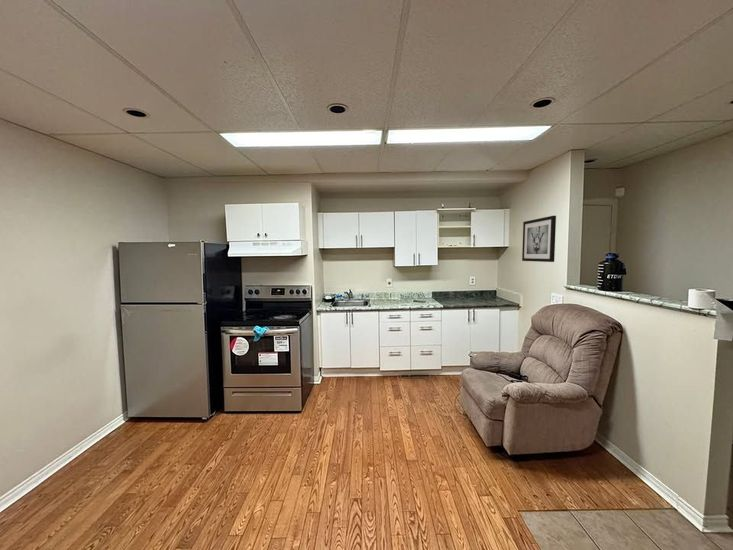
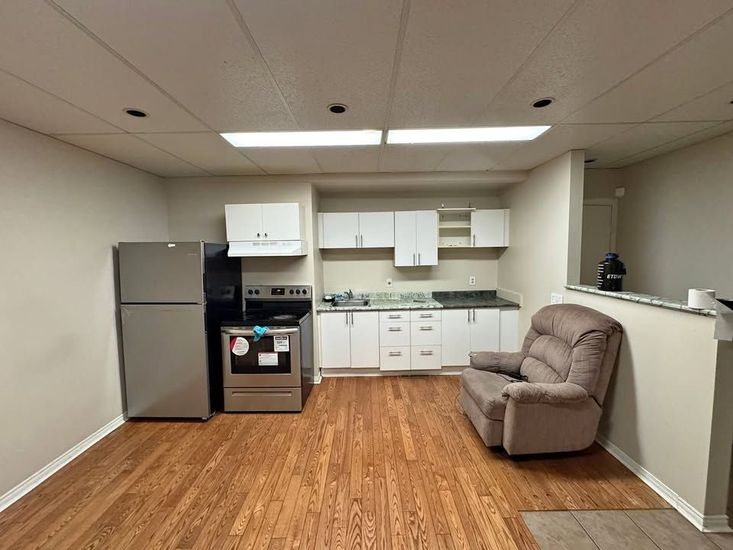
- wall art (537, 240)
